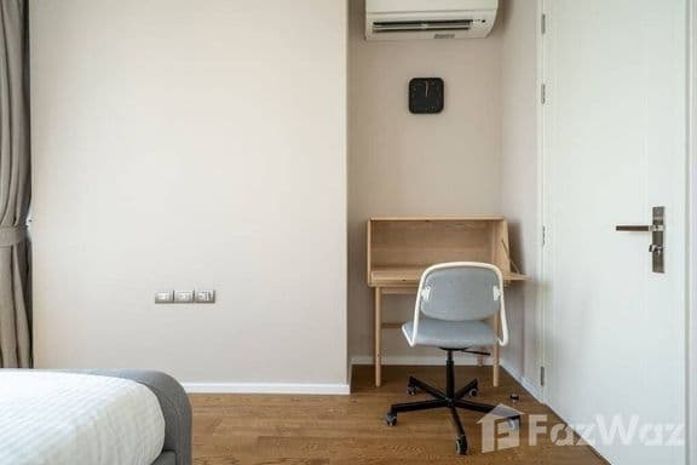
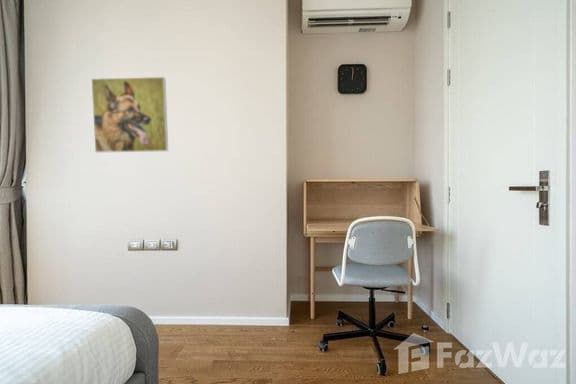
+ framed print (130, 115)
